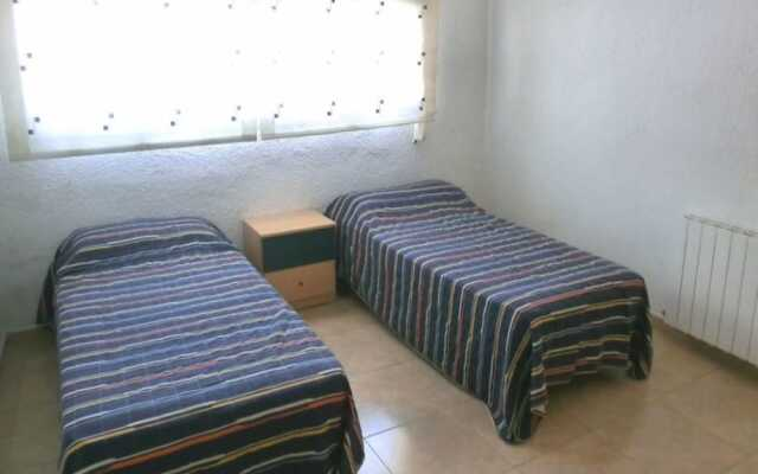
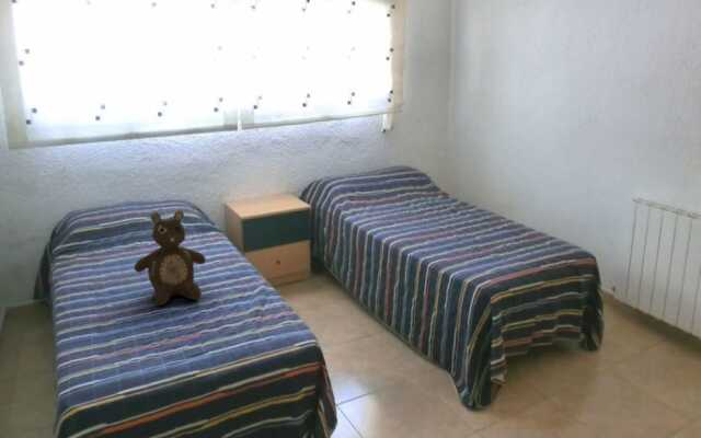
+ teddy bear (172, 255)
